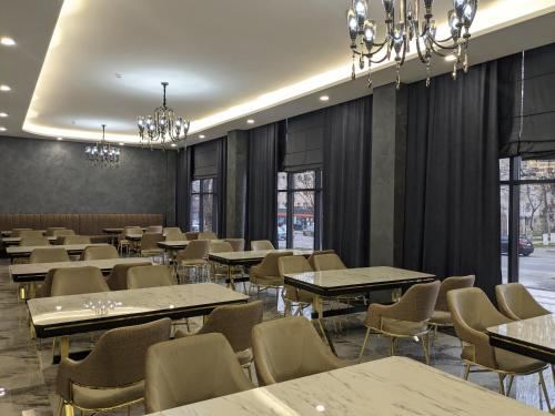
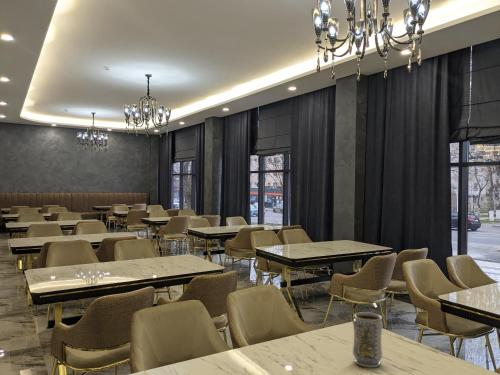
+ vase (367, 338)
